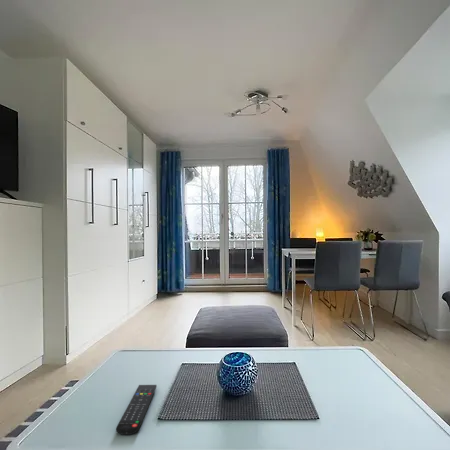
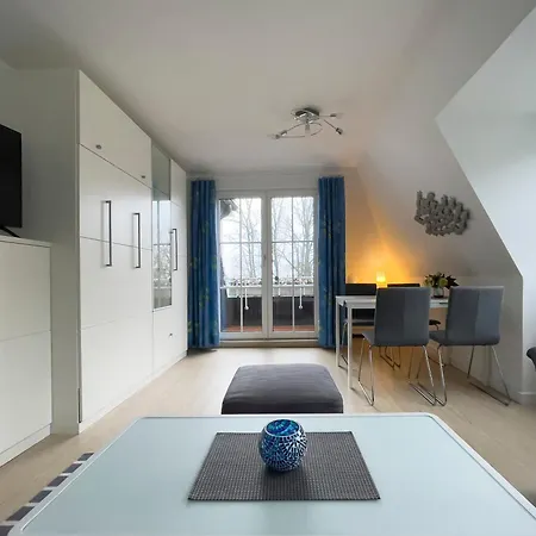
- remote control (138, 406)
